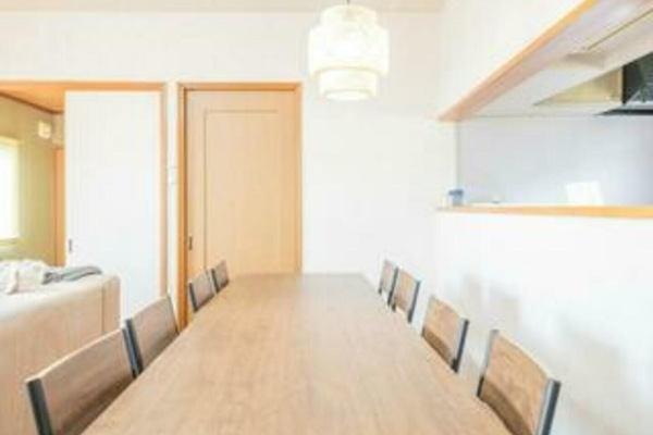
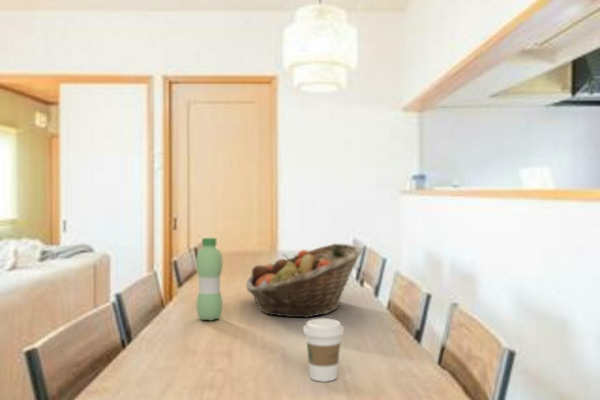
+ coffee cup (323, 349)
+ fruit basket (303, 276)
+ water bottle (209, 278)
